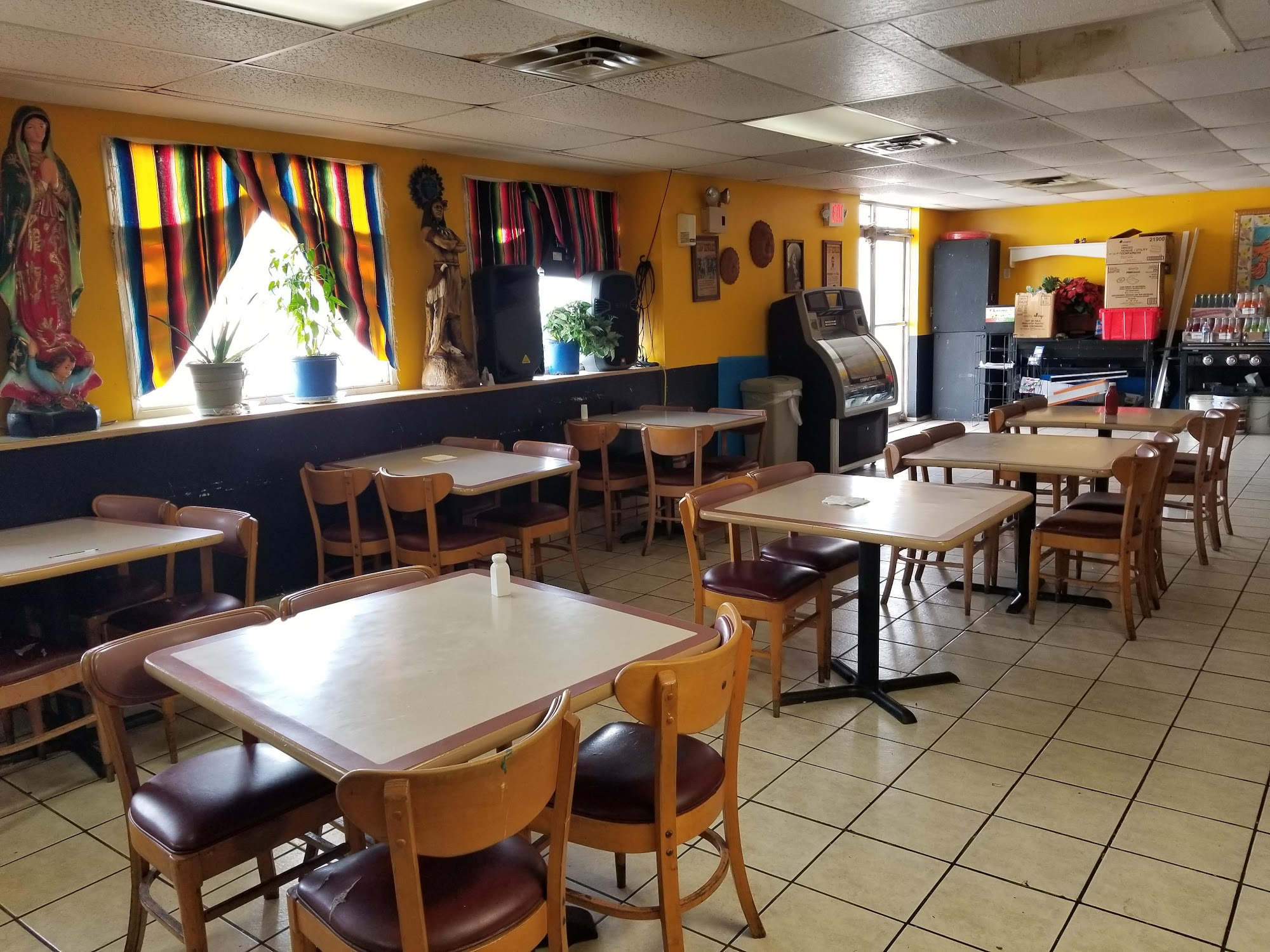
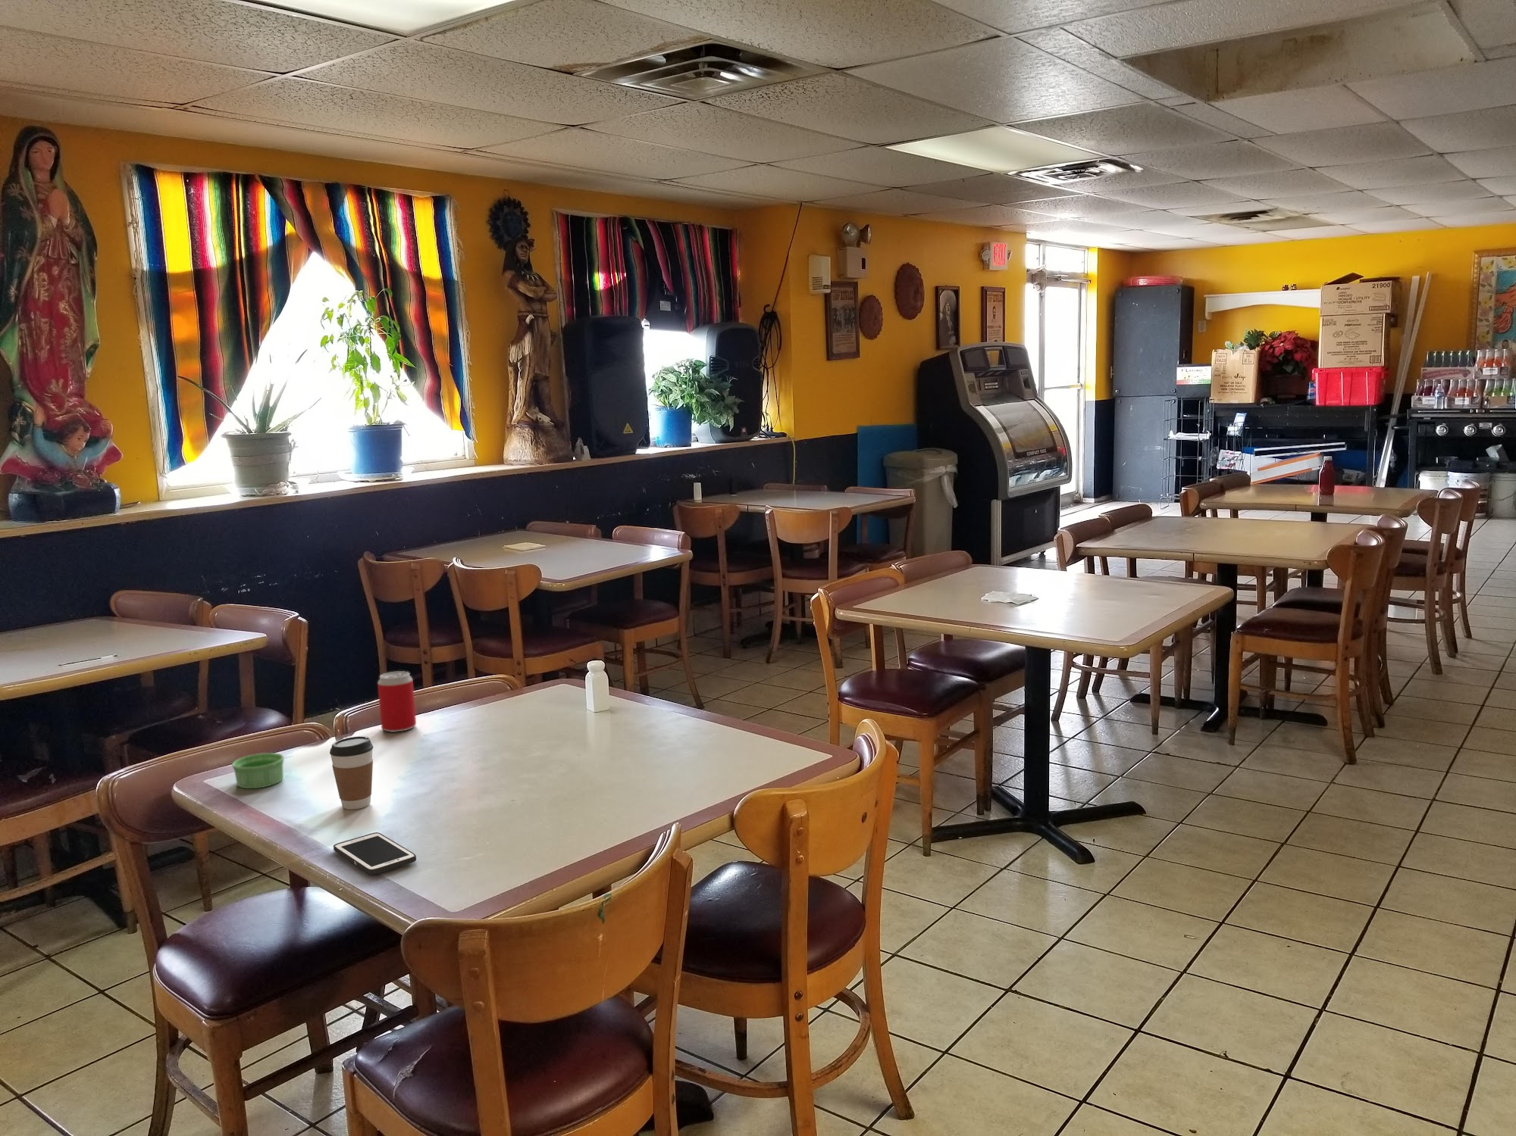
+ beverage can (396, 702)
+ cell phone (374, 853)
+ coffee cup (353, 772)
+ ramekin (259, 771)
